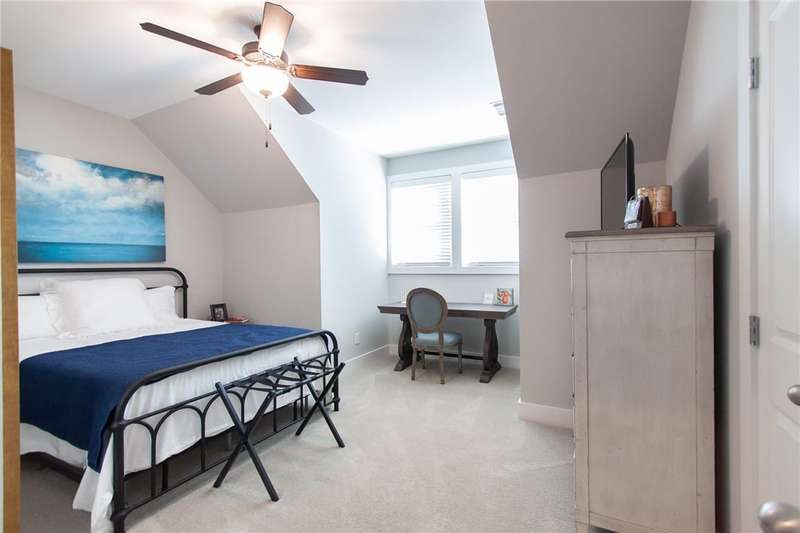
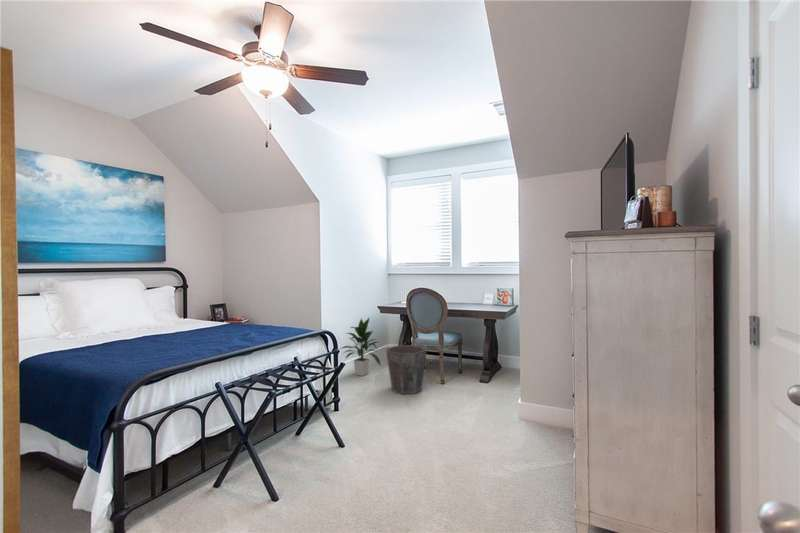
+ indoor plant (362, 346)
+ waste bin (406, 369)
